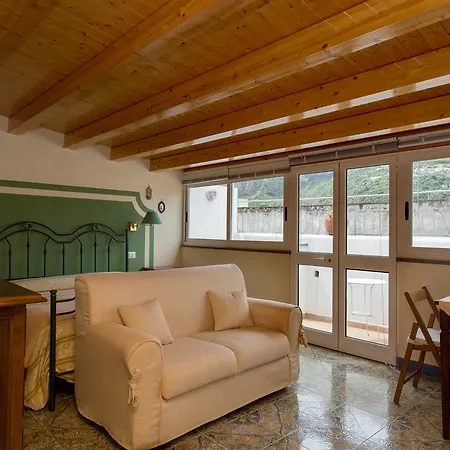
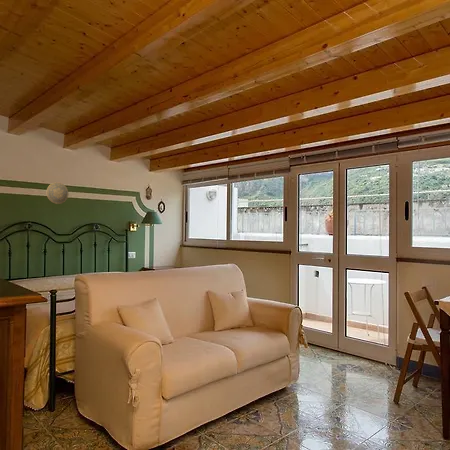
+ decorative plate (58, 193)
